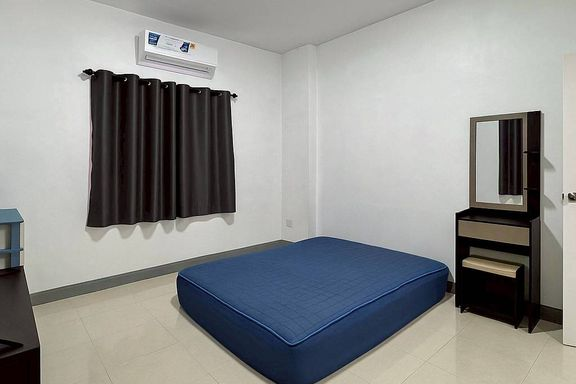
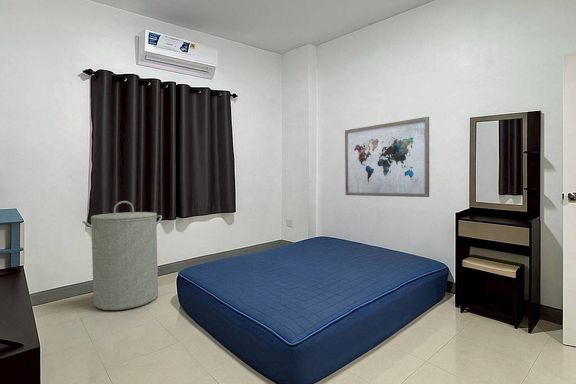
+ wall art (382, 160)
+ laundry hamper (126, 250)
